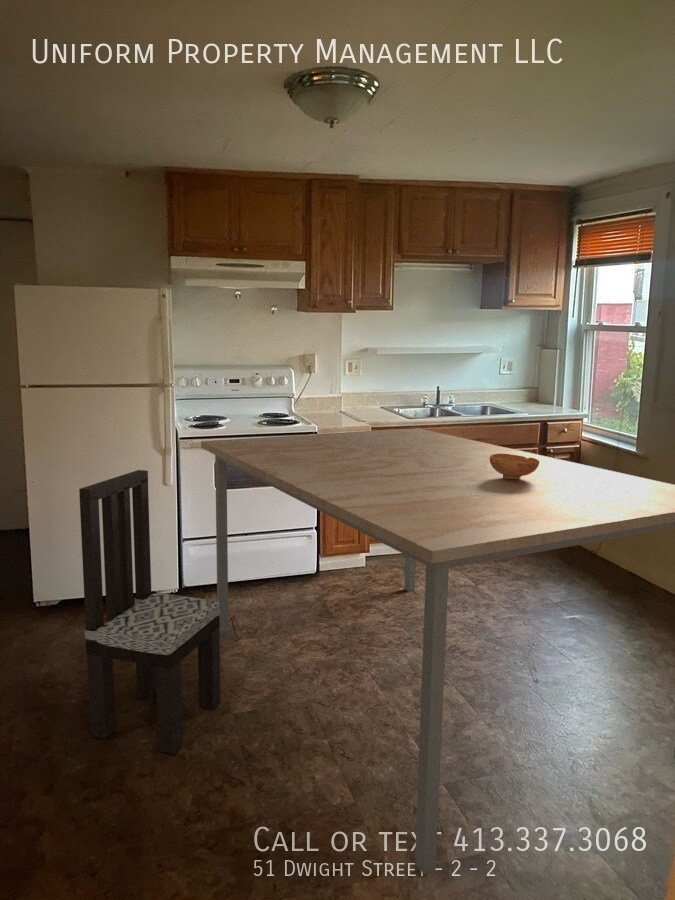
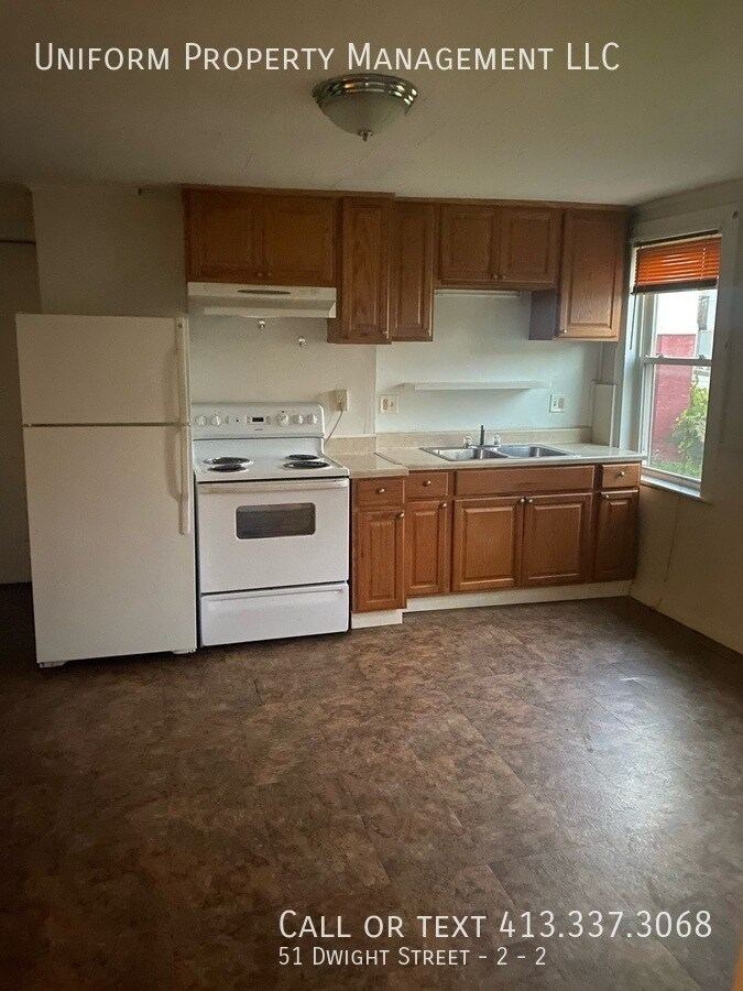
- bowl (513, 466)
- dining table (414, 578)
- dining chair (154, 604)
